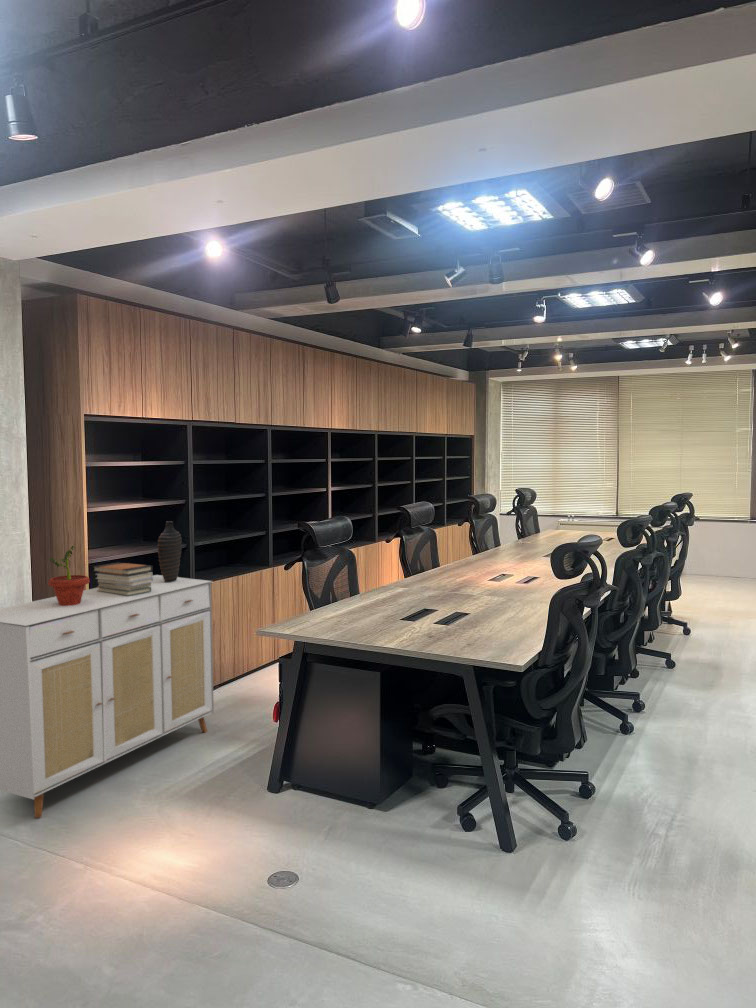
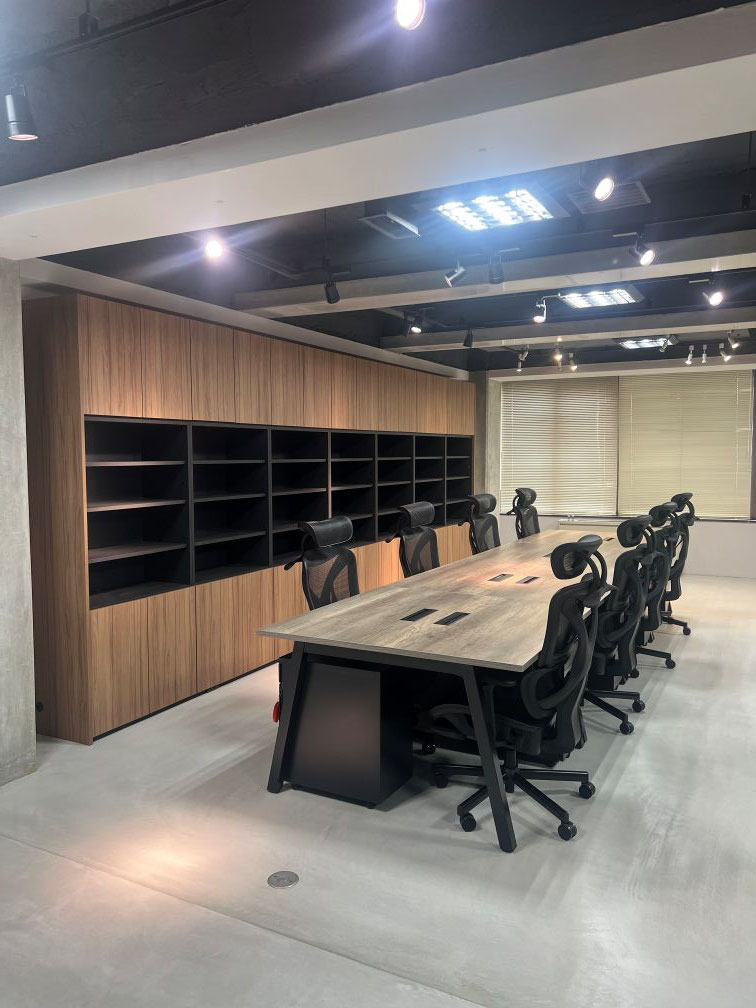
- book stack (123, 578)
- decorative vase (170, 551)
- sideboard (105, 679)
- potted plant (68, 573)
